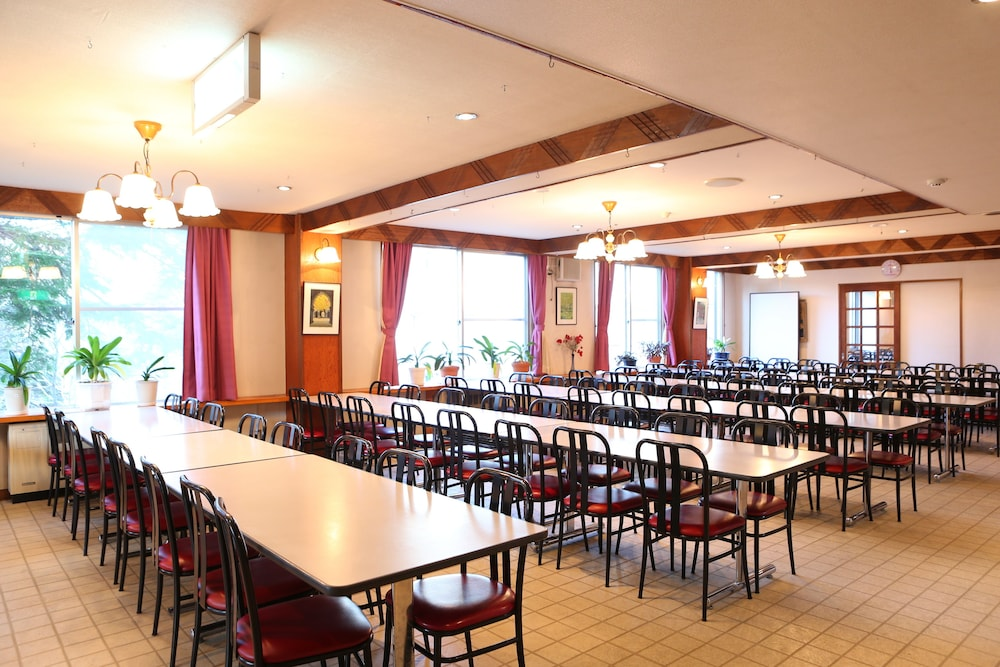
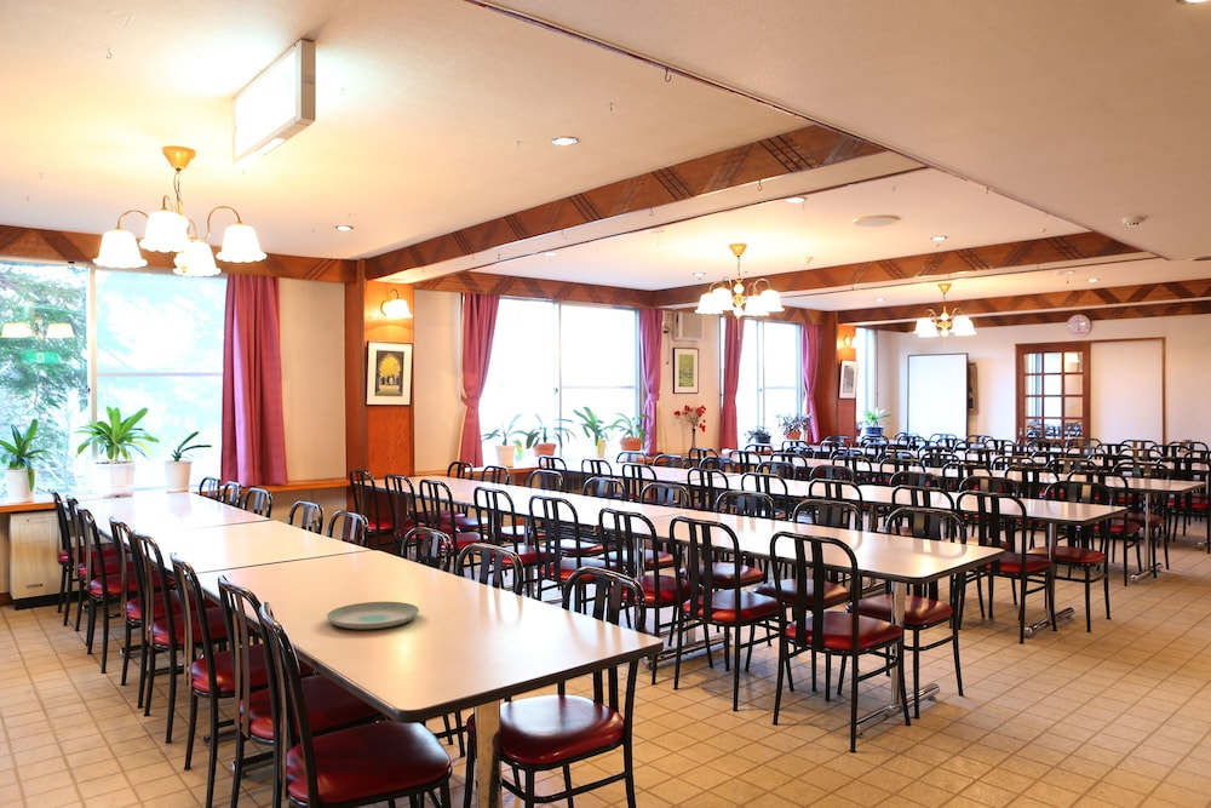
+ plate (373, 615)
